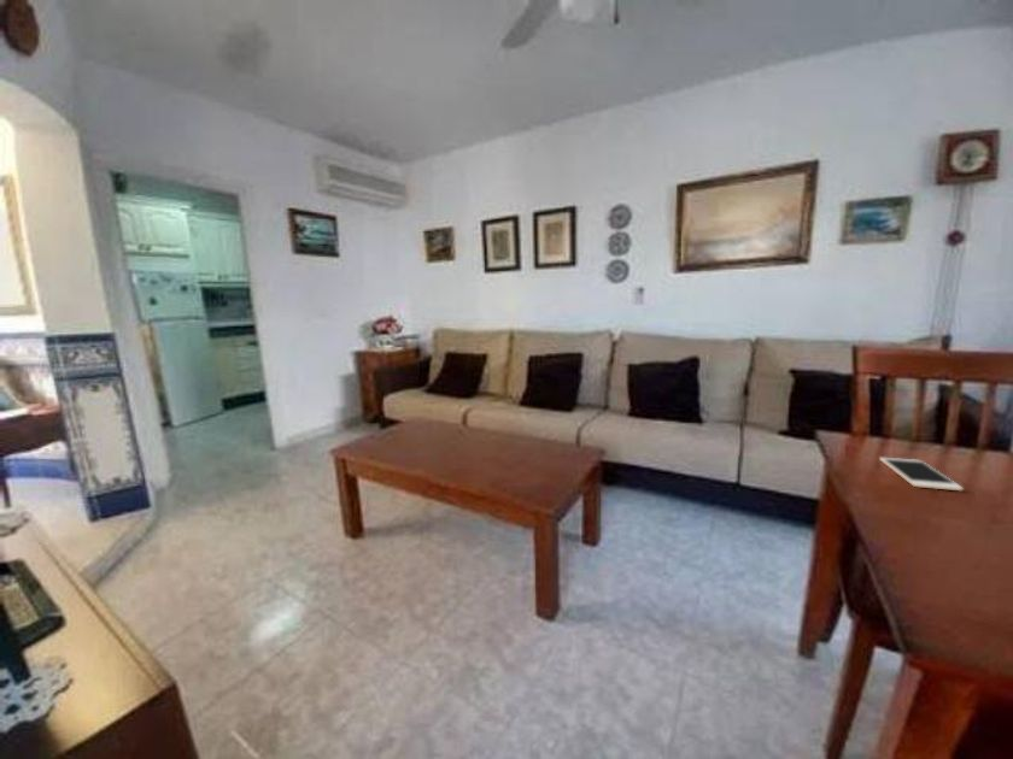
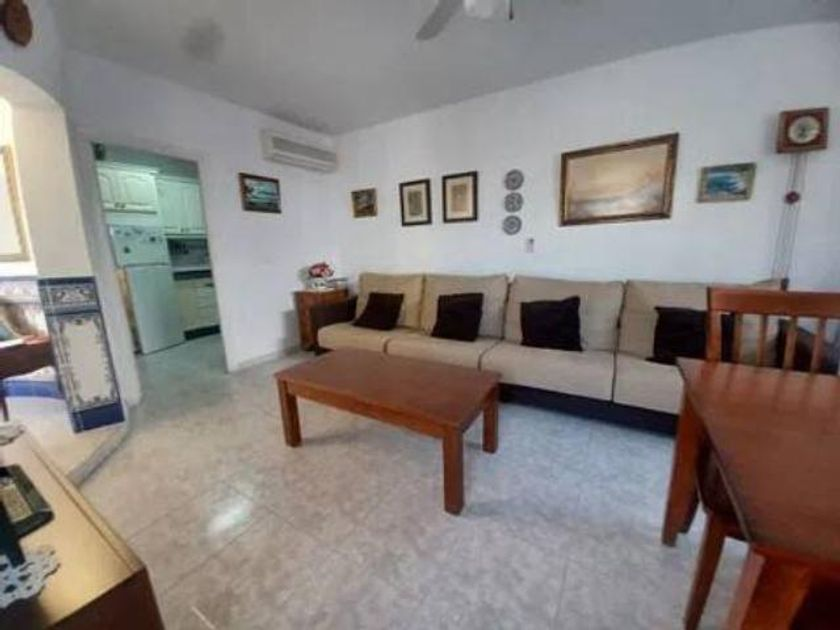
- cell phone (917, 472)
